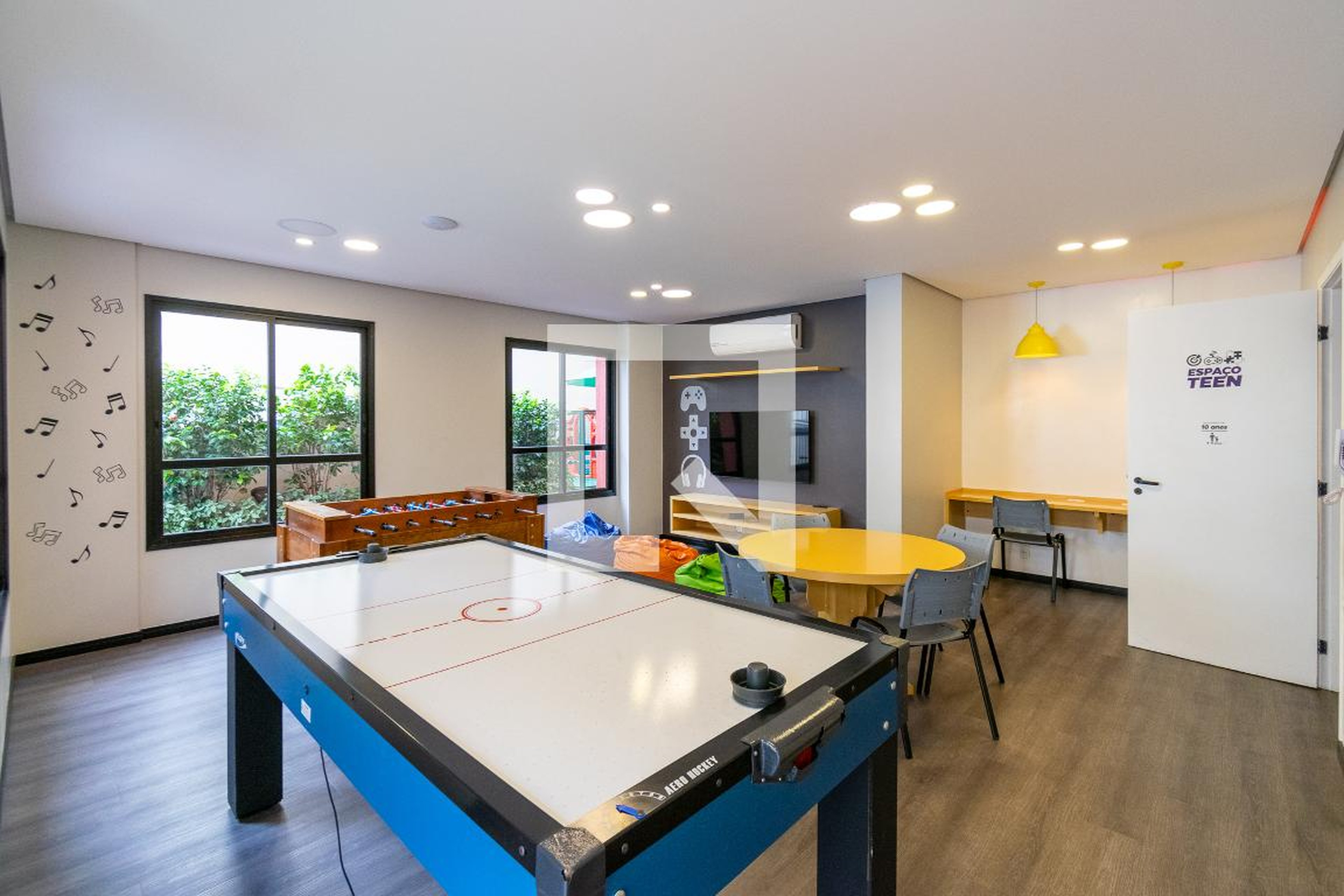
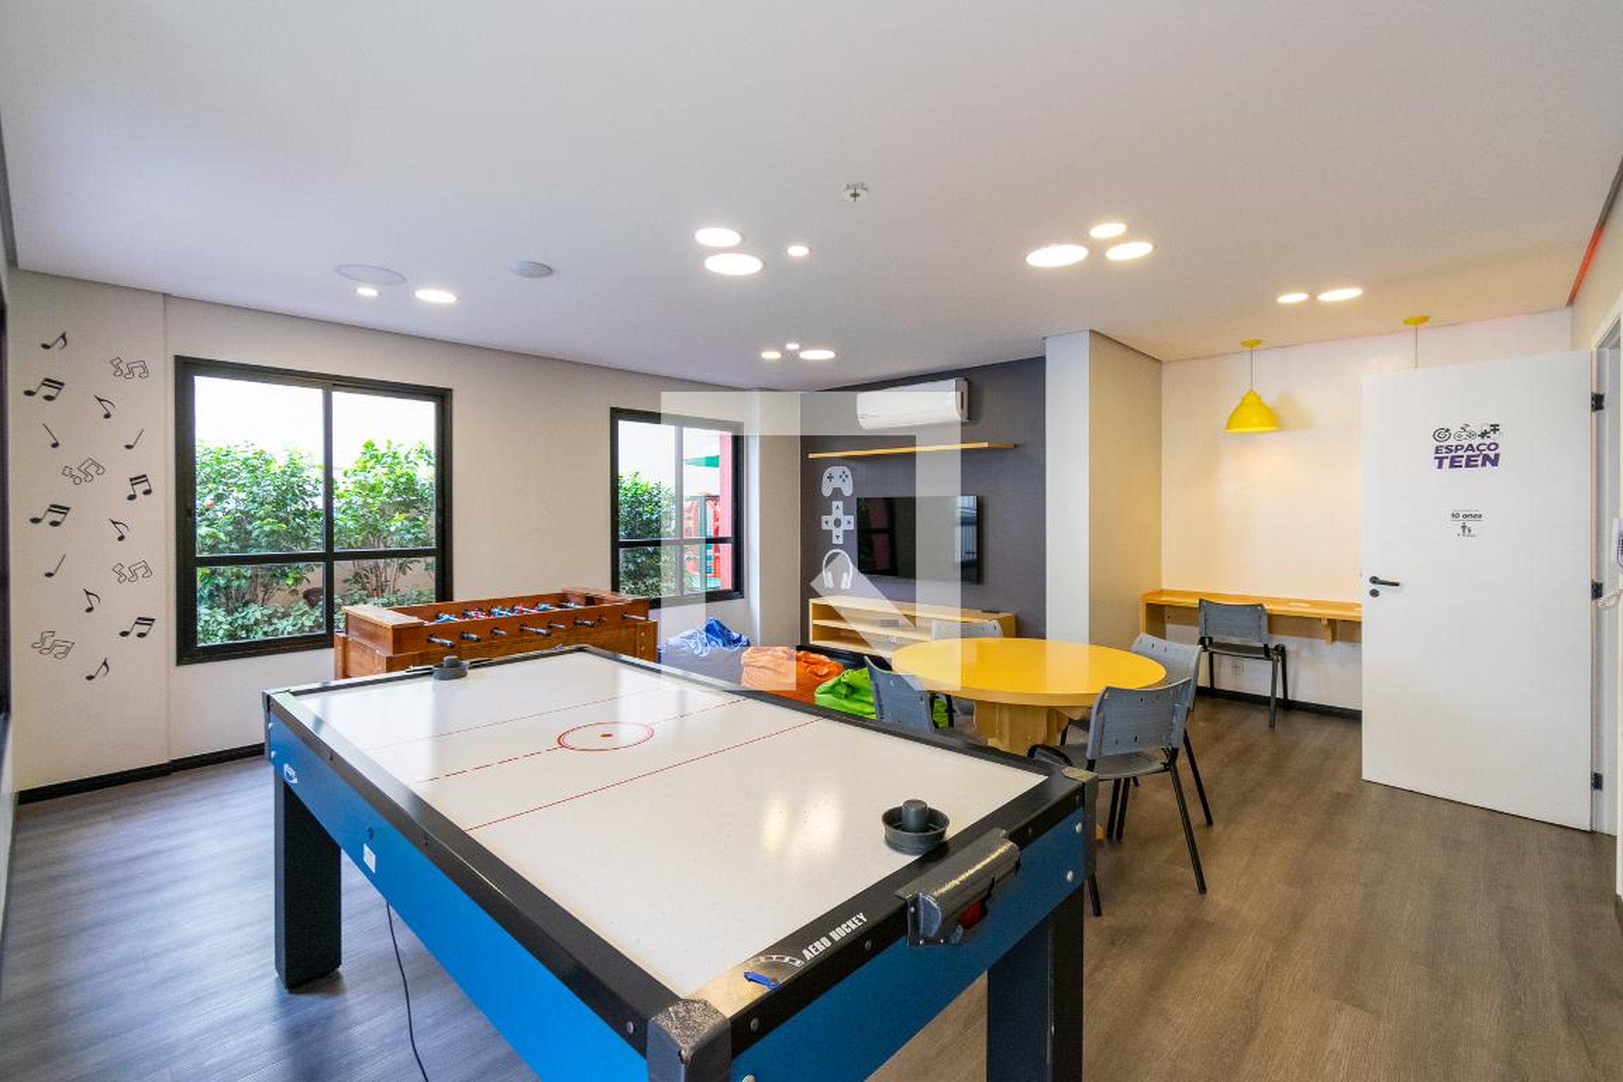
+ smoke detector (854, 192)
